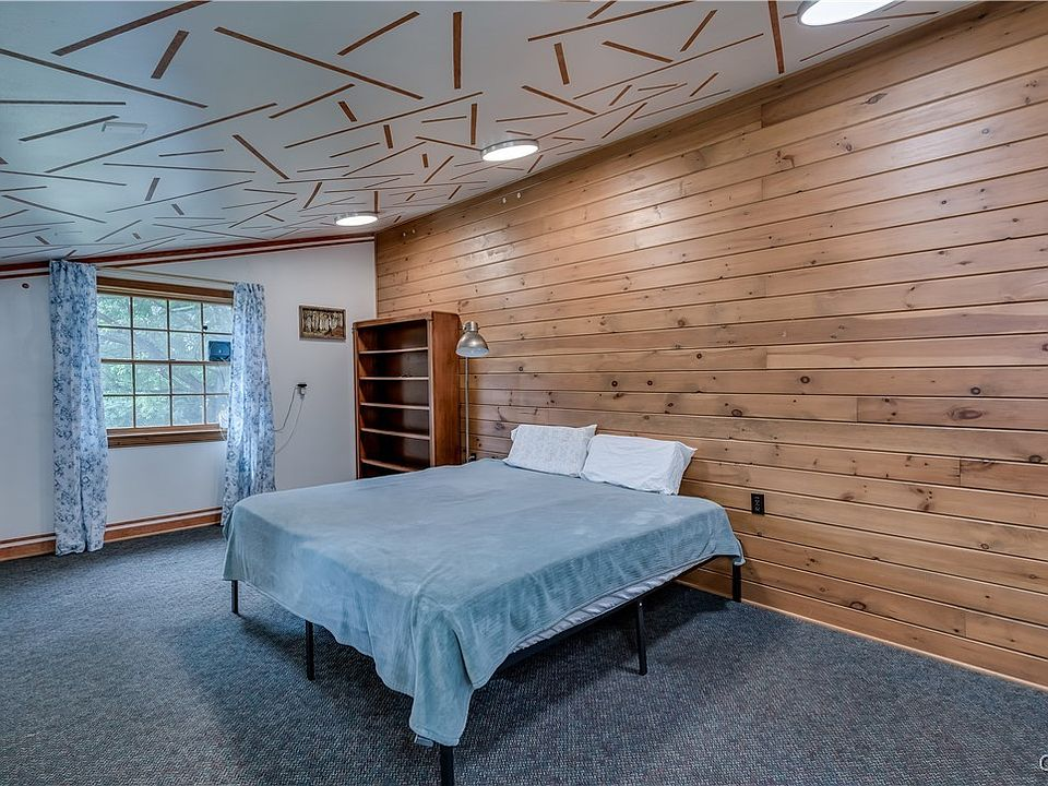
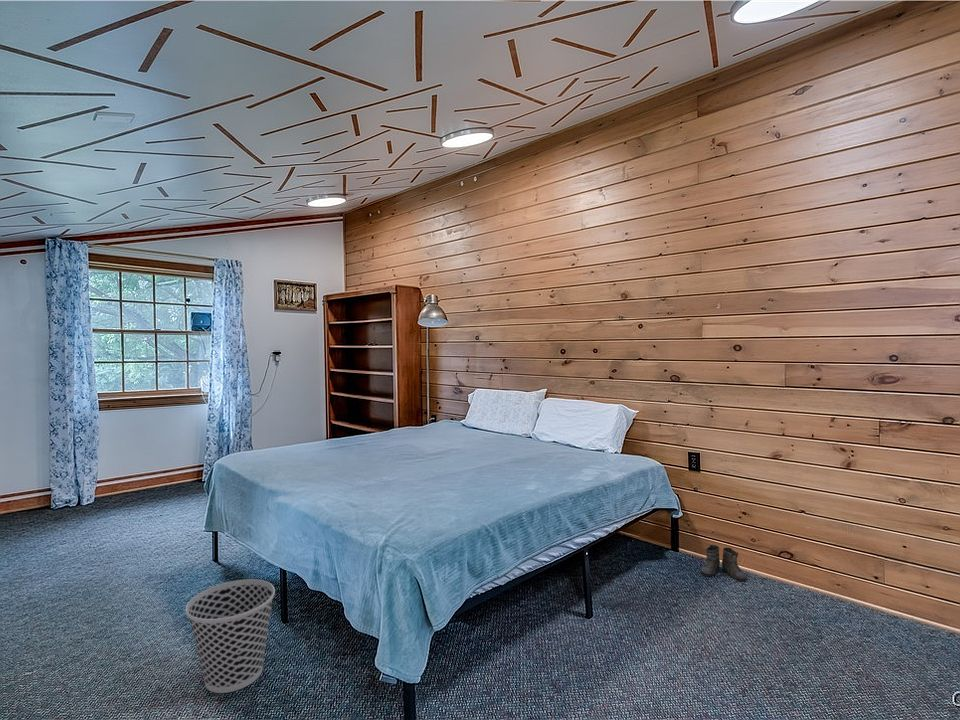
+ wastebasket (233, 636)
+ boots (719, 561)
